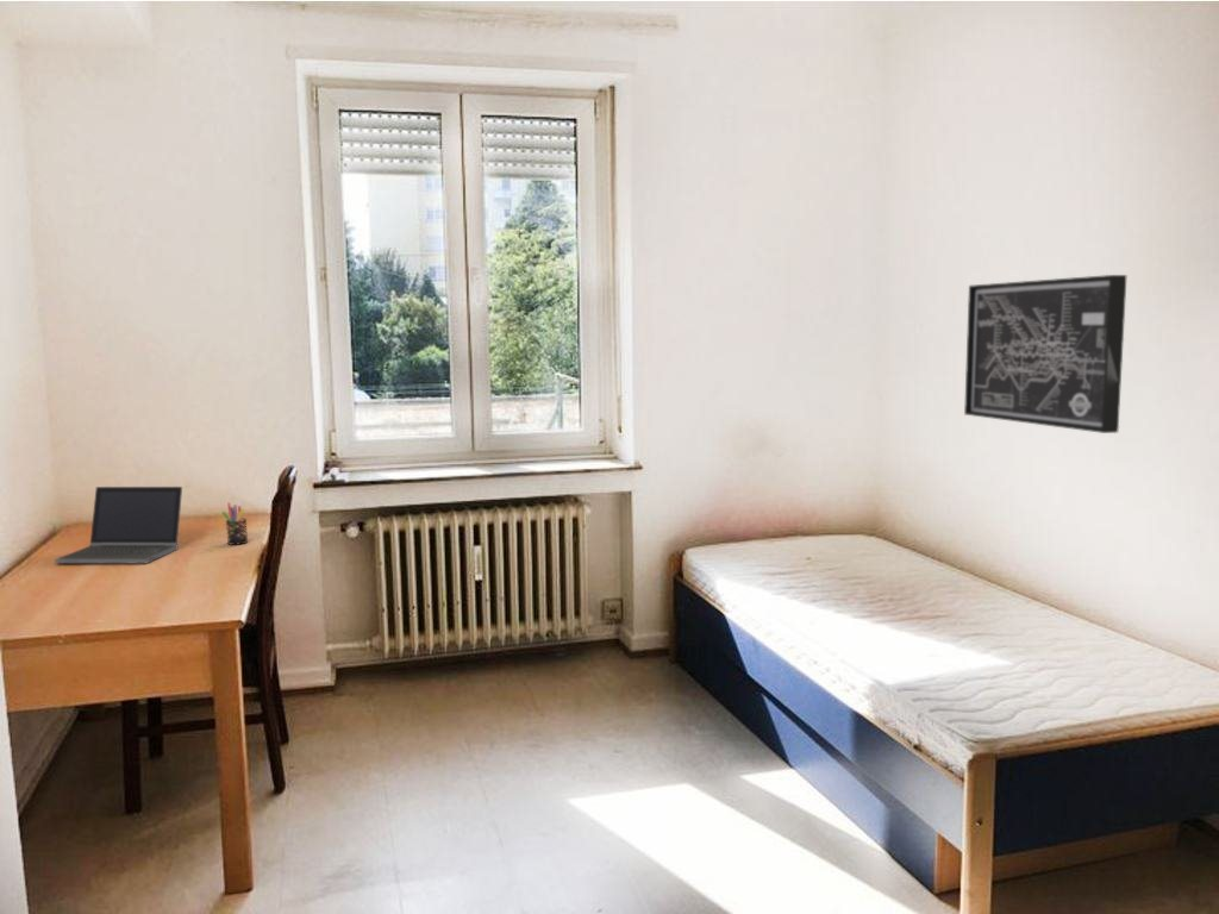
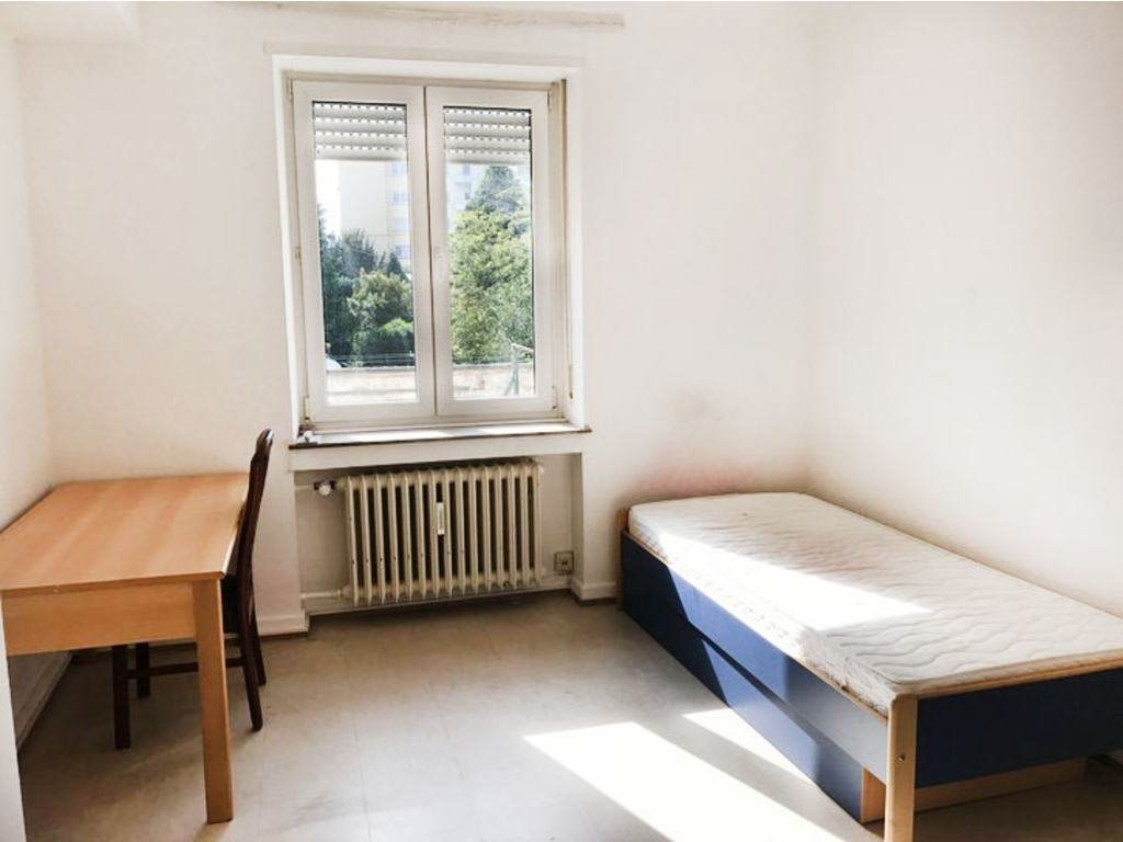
- pen holder (233, 522)
- wall art (1037, 352)
- laptop computer (120, 524)
